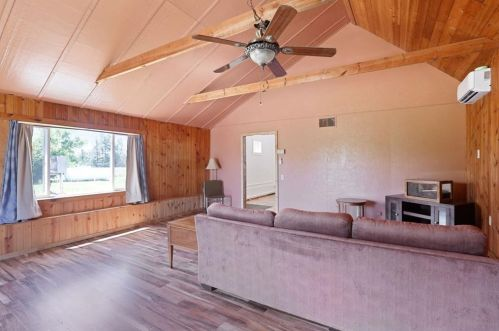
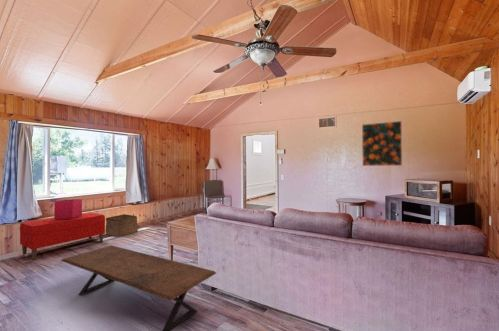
+ storage bin (68, 209)
+ coffee table (133, 283)
+ storage bin (121, 225)
+ bench (65, 233)
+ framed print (381, 144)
